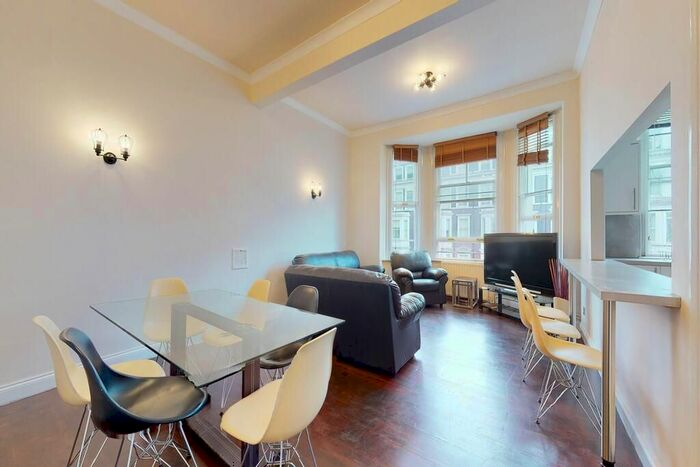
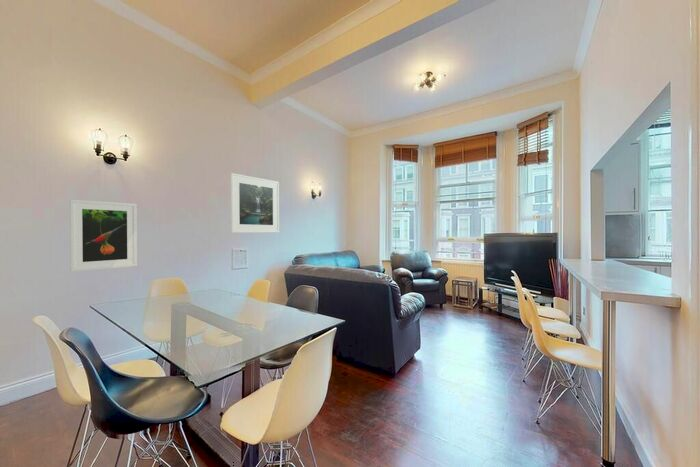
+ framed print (105, 235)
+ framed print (256, 205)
